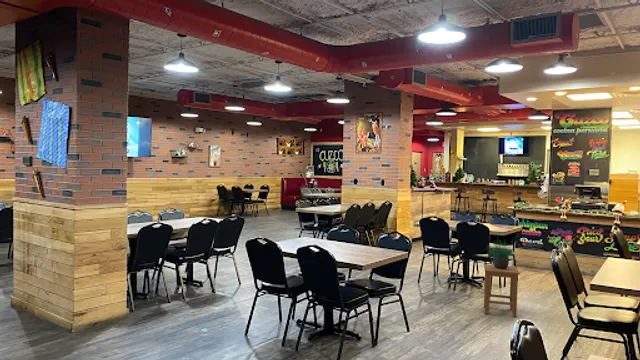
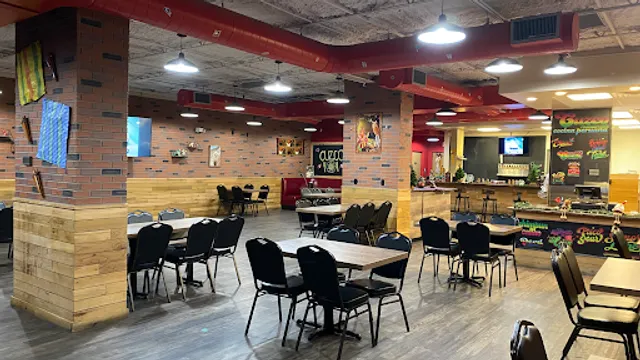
- stool (500, 295)
- potted plant (501, 251)
